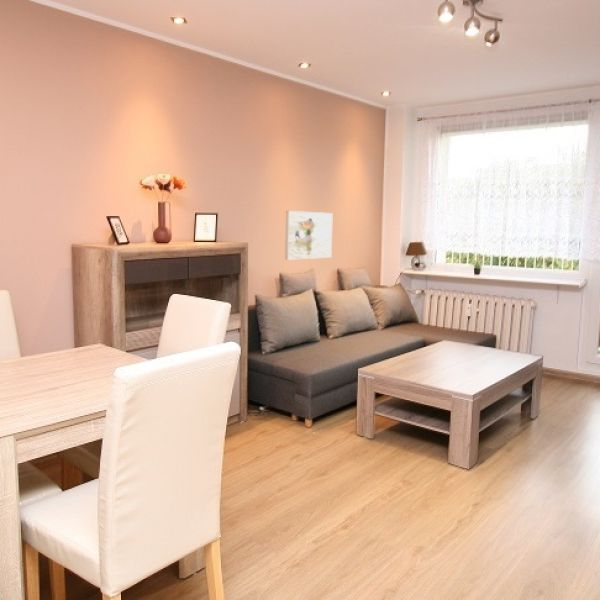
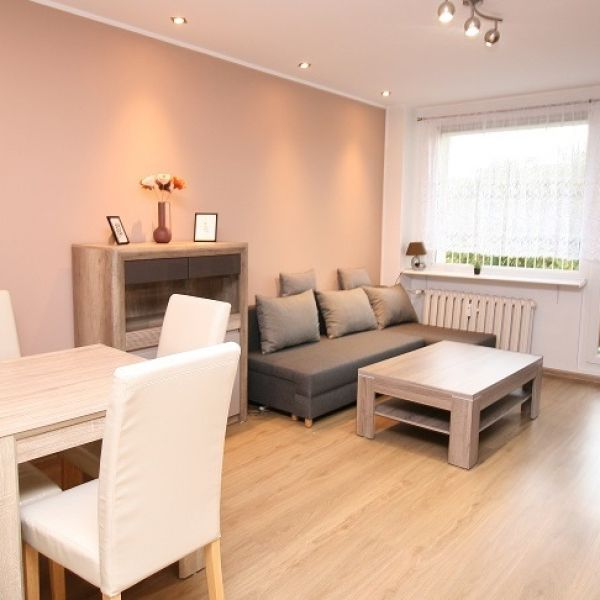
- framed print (309, 235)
